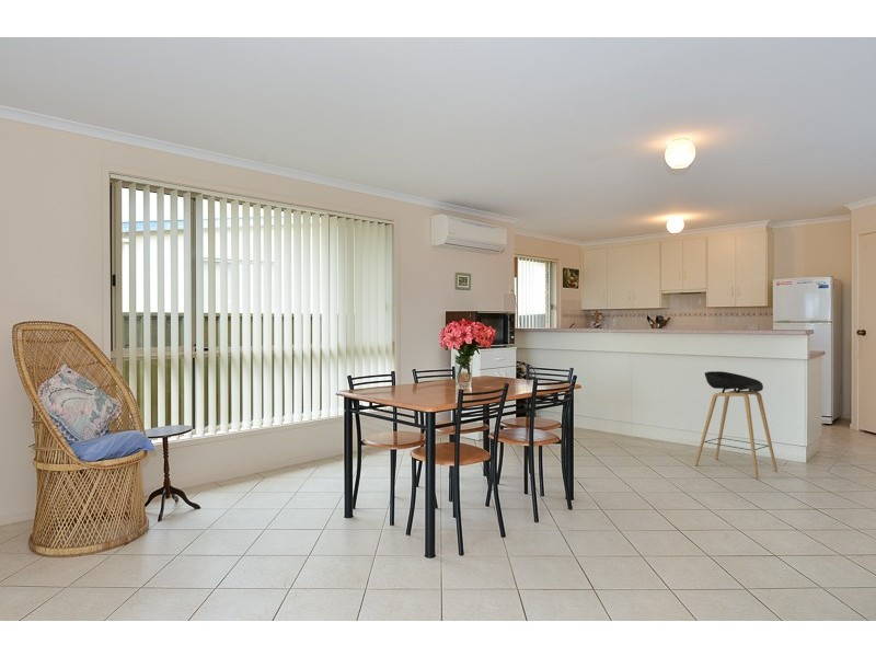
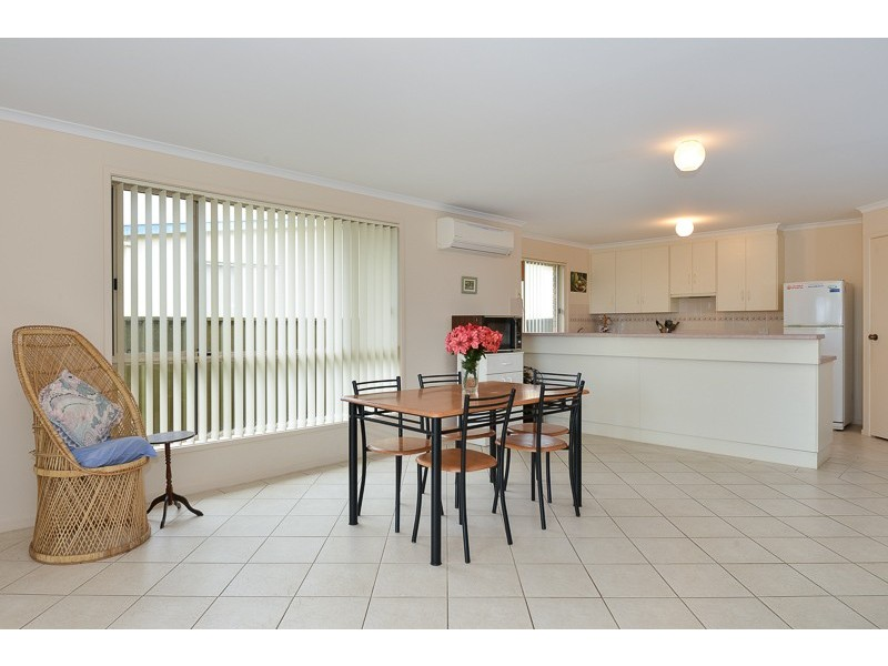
- stool (725, 417)
